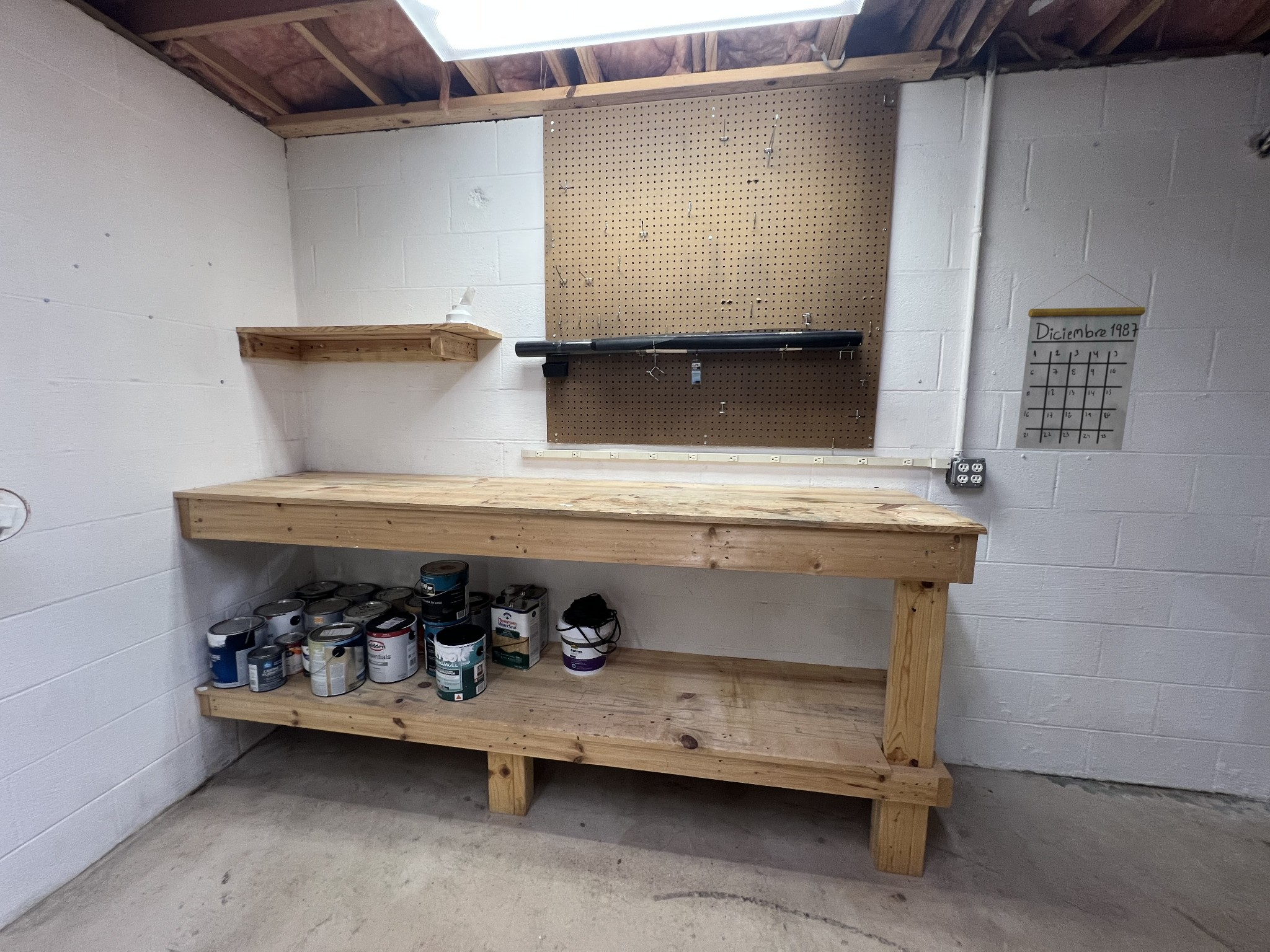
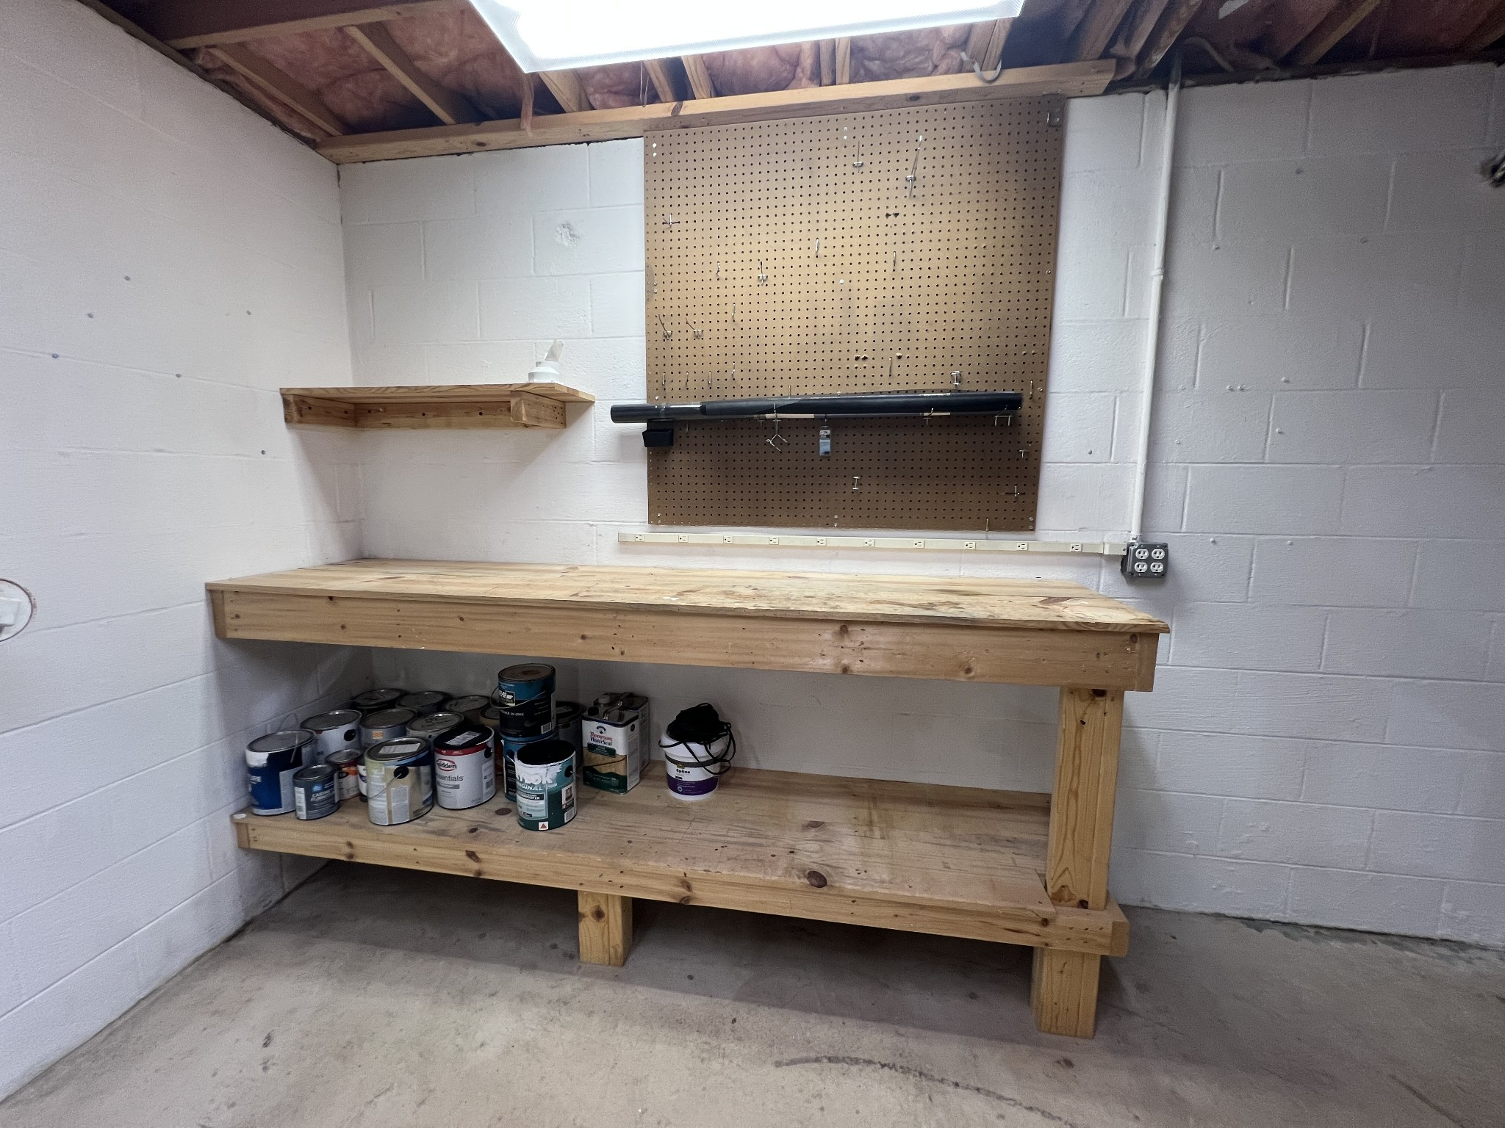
- calendar (1078, 363)
